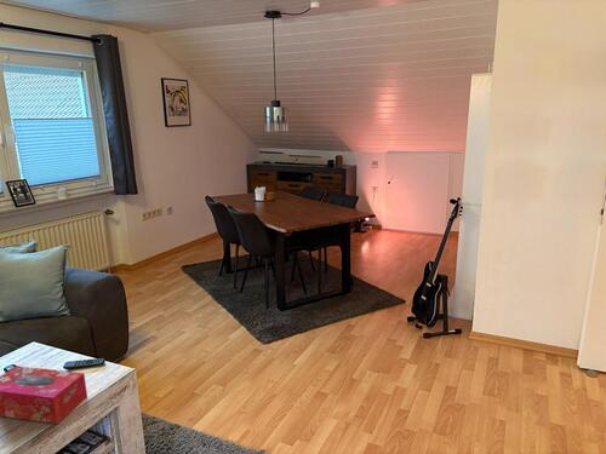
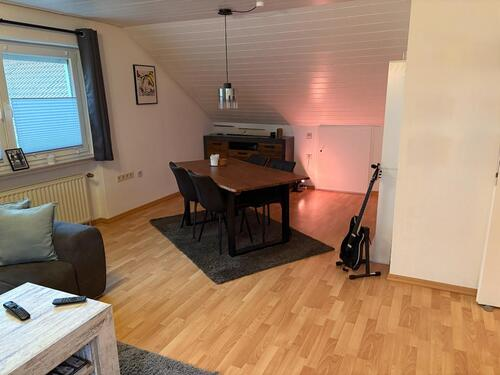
- tissue box (35, 392)
